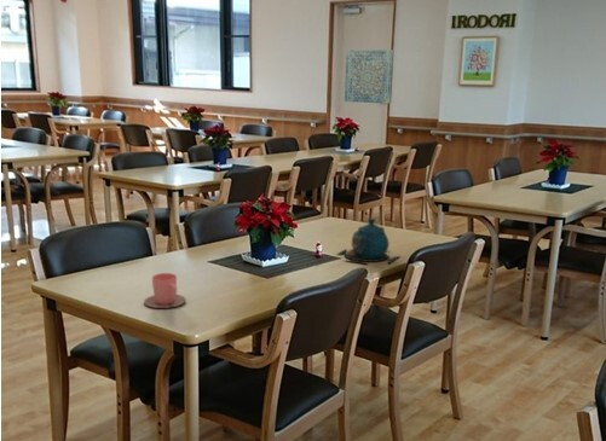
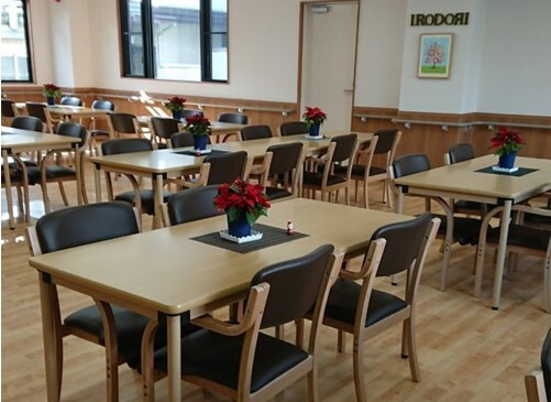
- teapot (368, 237)
- cup (165, 289)
- wall art (368, 76)
